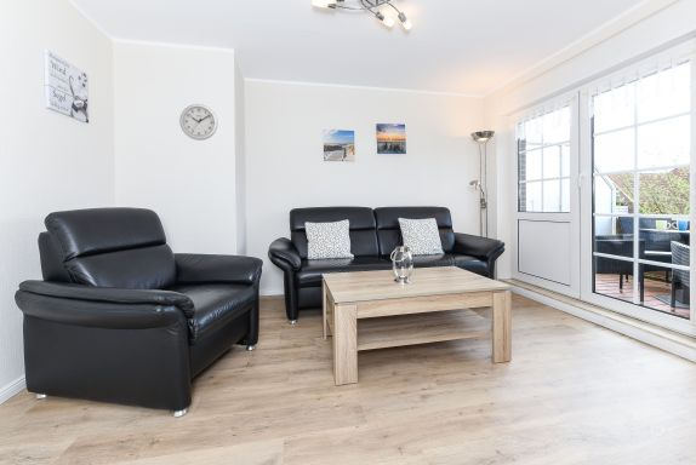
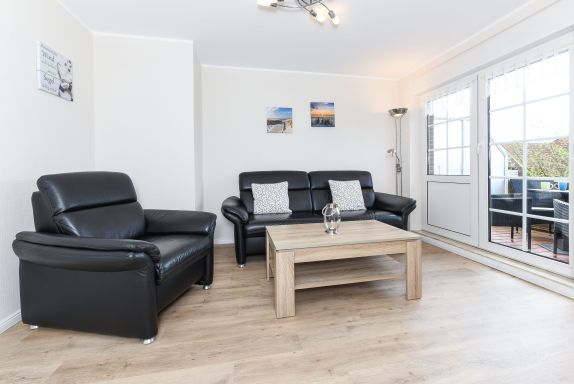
- wall clock (198, 121)
